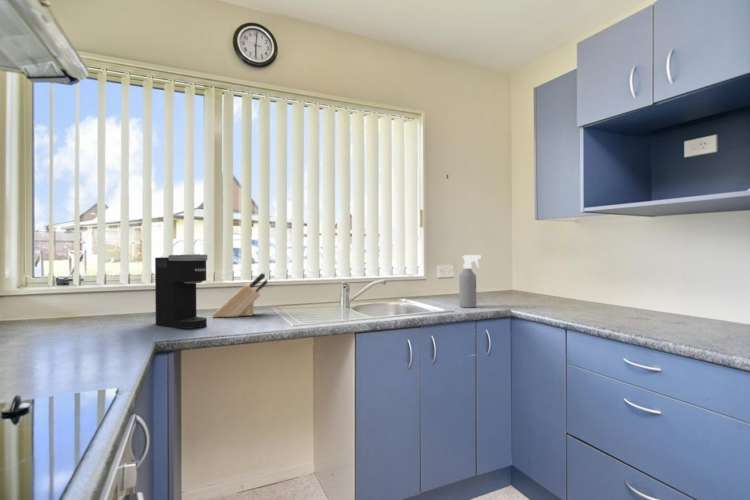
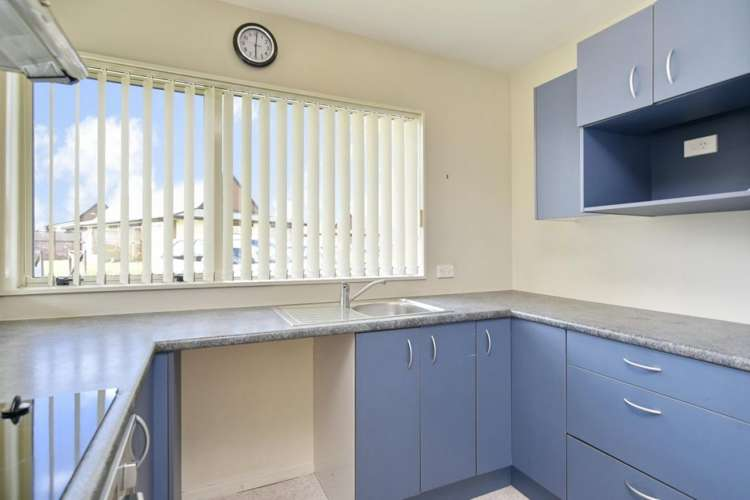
- spray bottle (470, 280)
- coffee maker (181, 289)
- knife block (241, 294)
